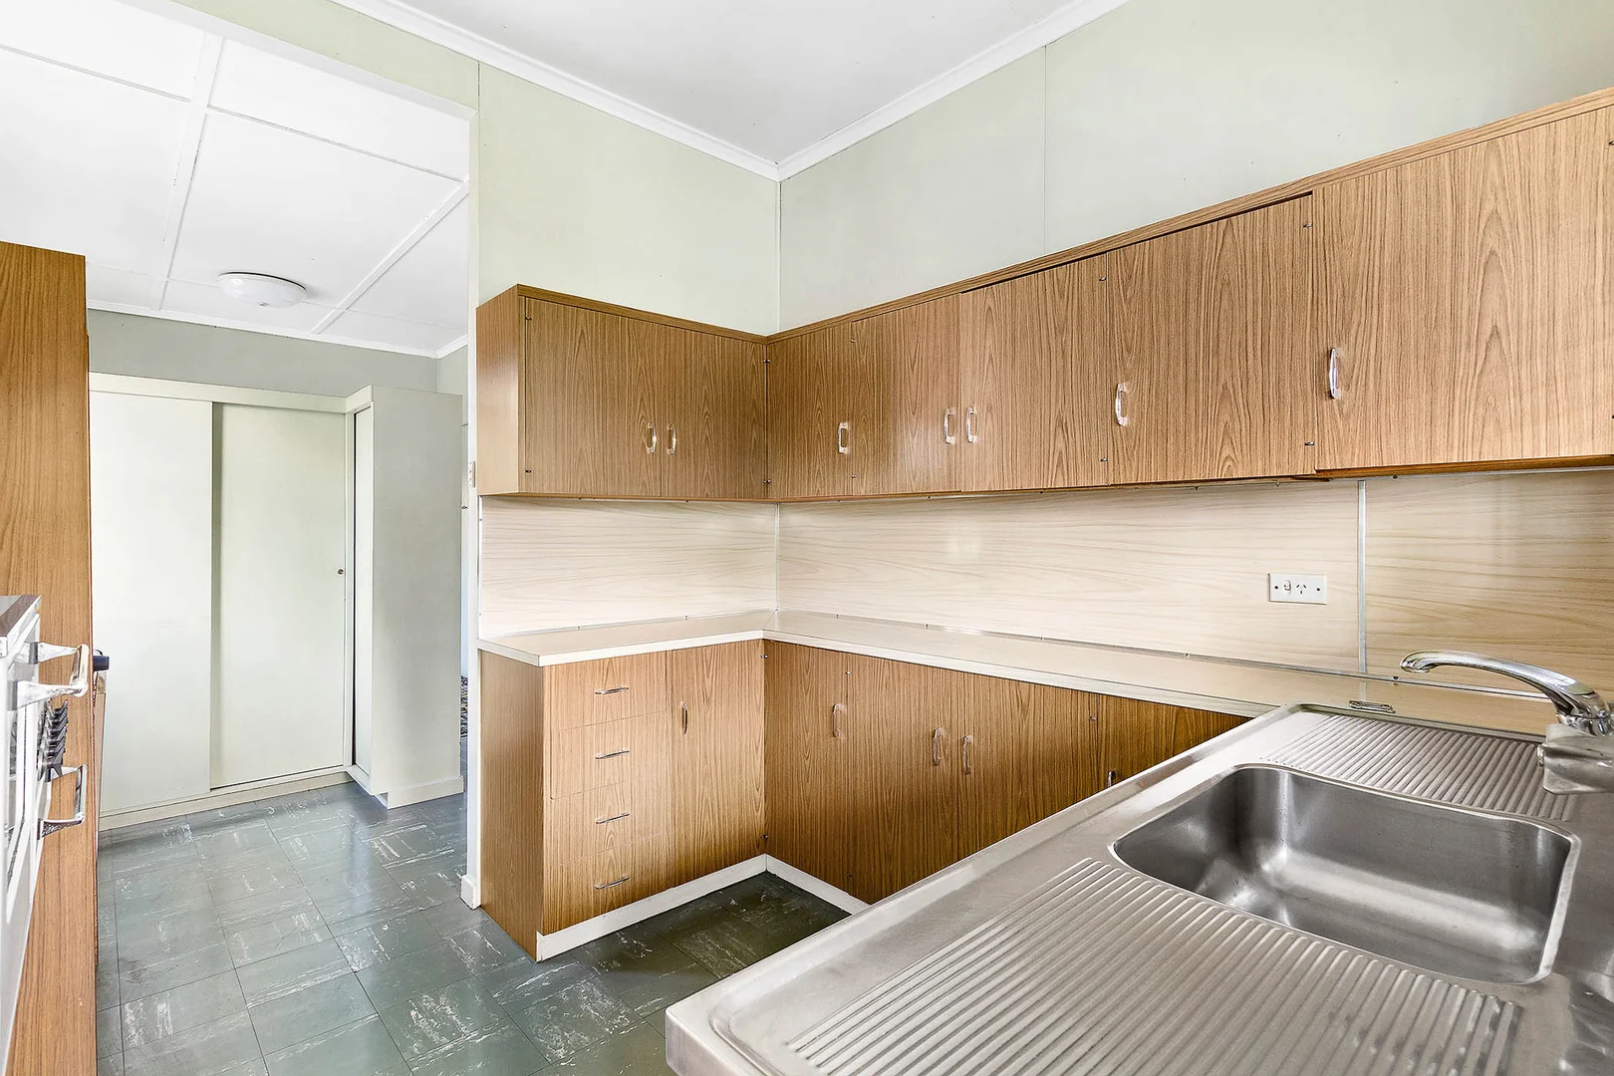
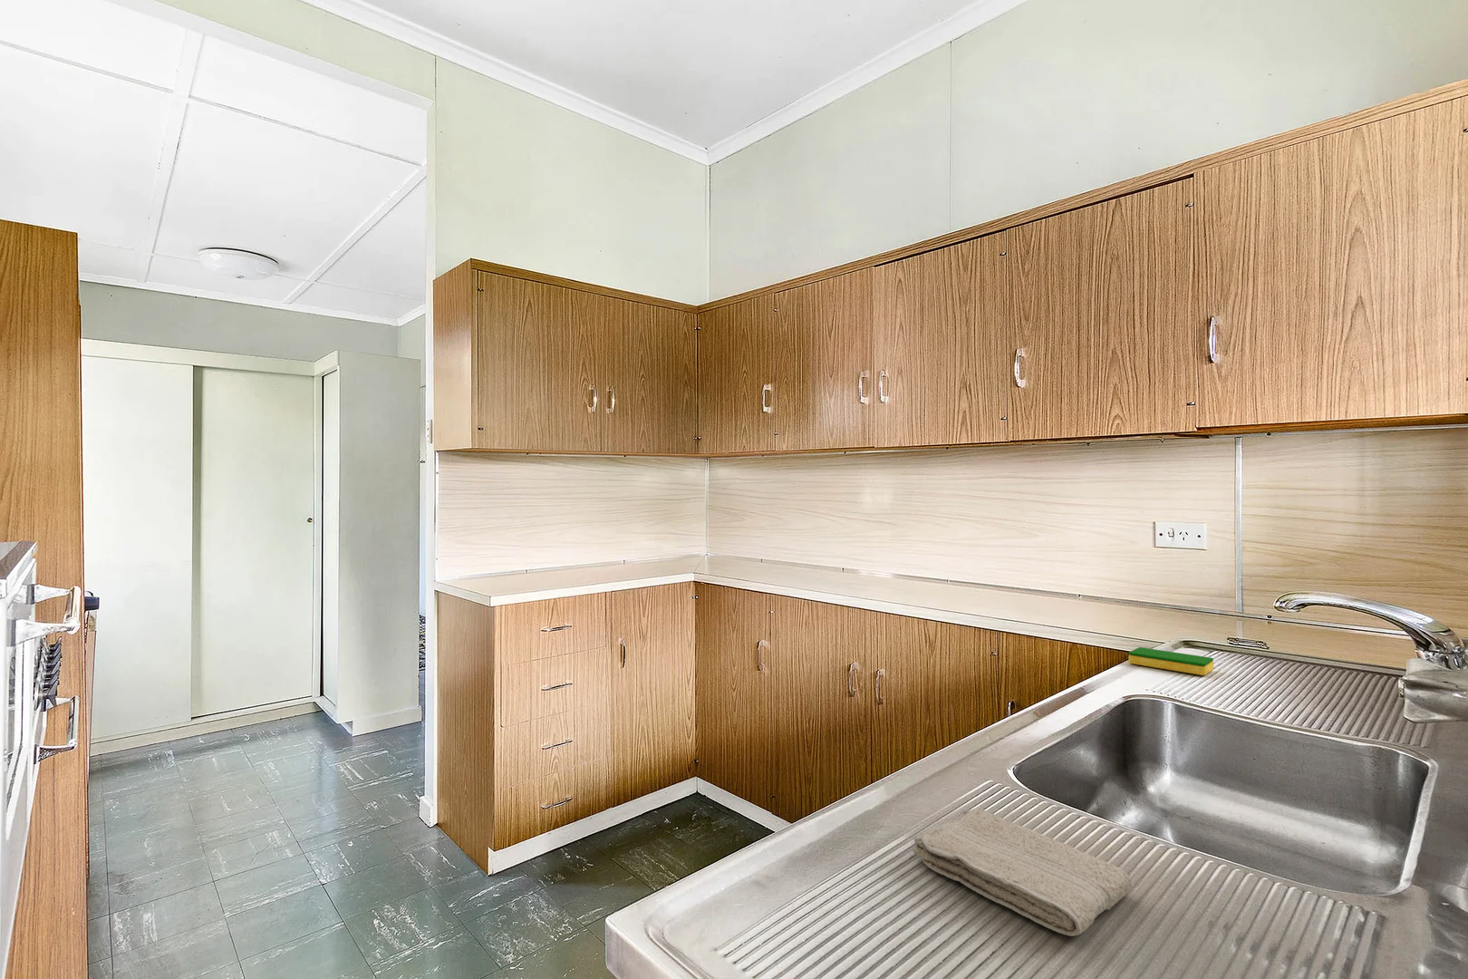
+ washcloth (1016, 861)
+ dish sponge (1170, 660)
